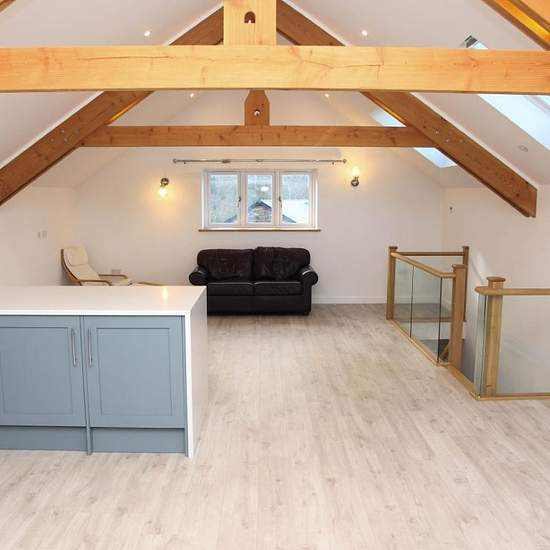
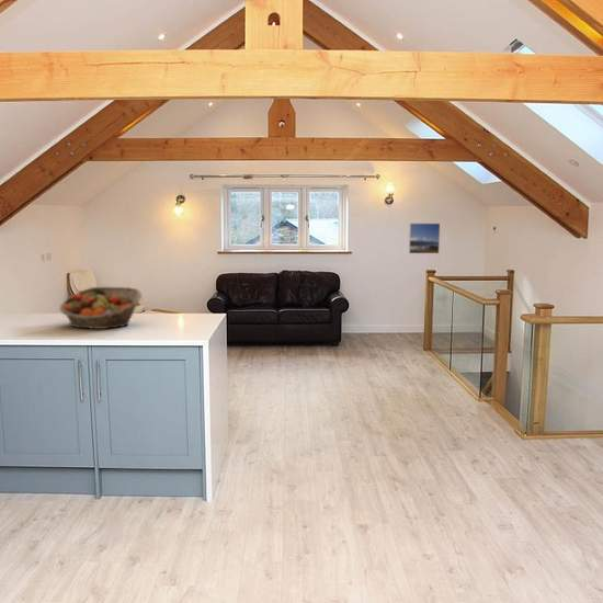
+ fruit basket (101, 307)
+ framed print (424, 238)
